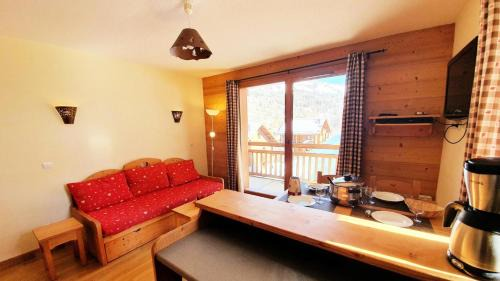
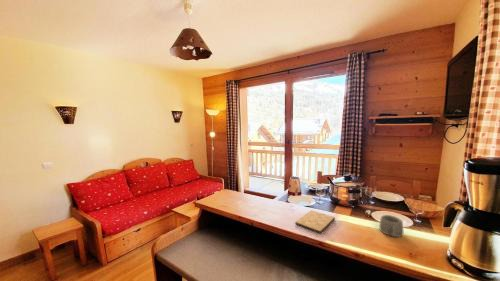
+ mug (391, 226)
+ cutting board (315, 220)
